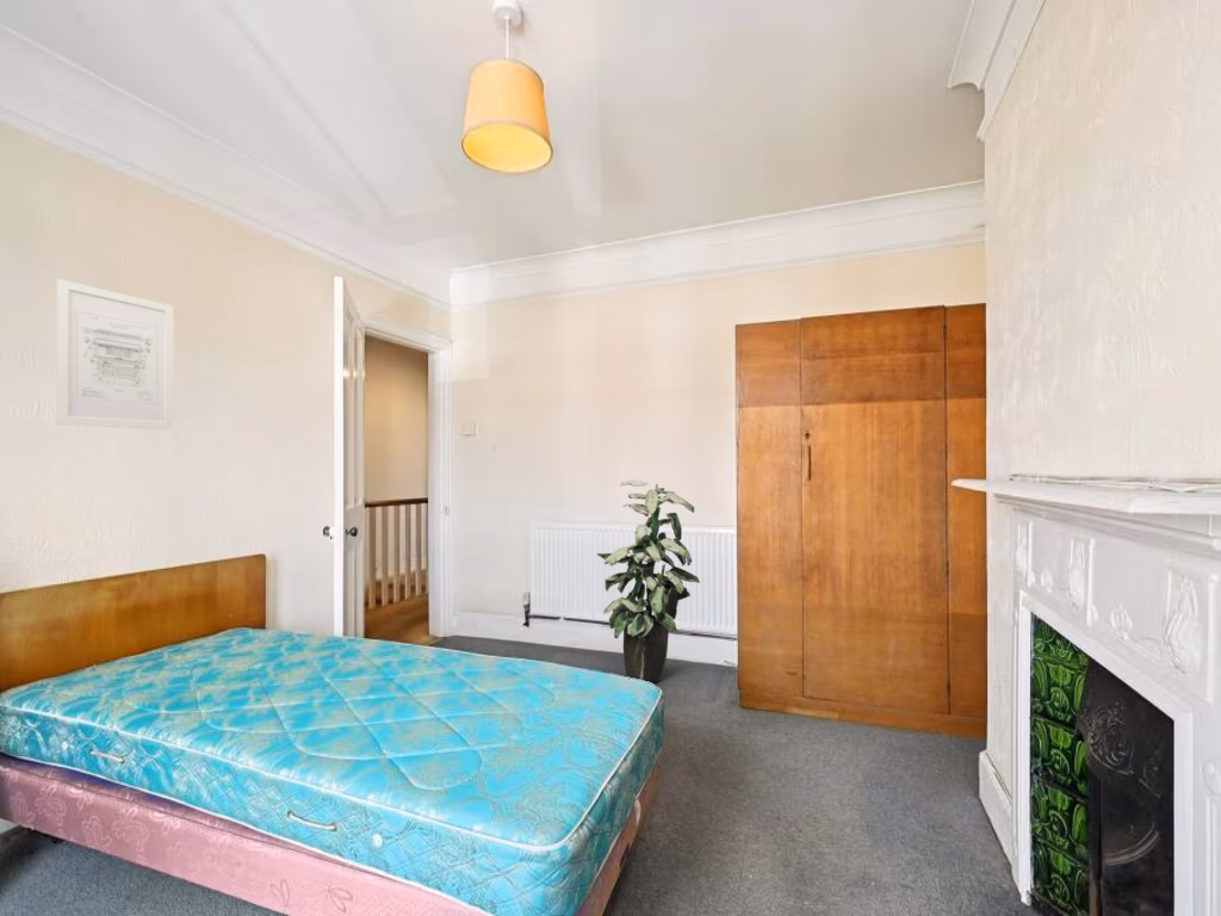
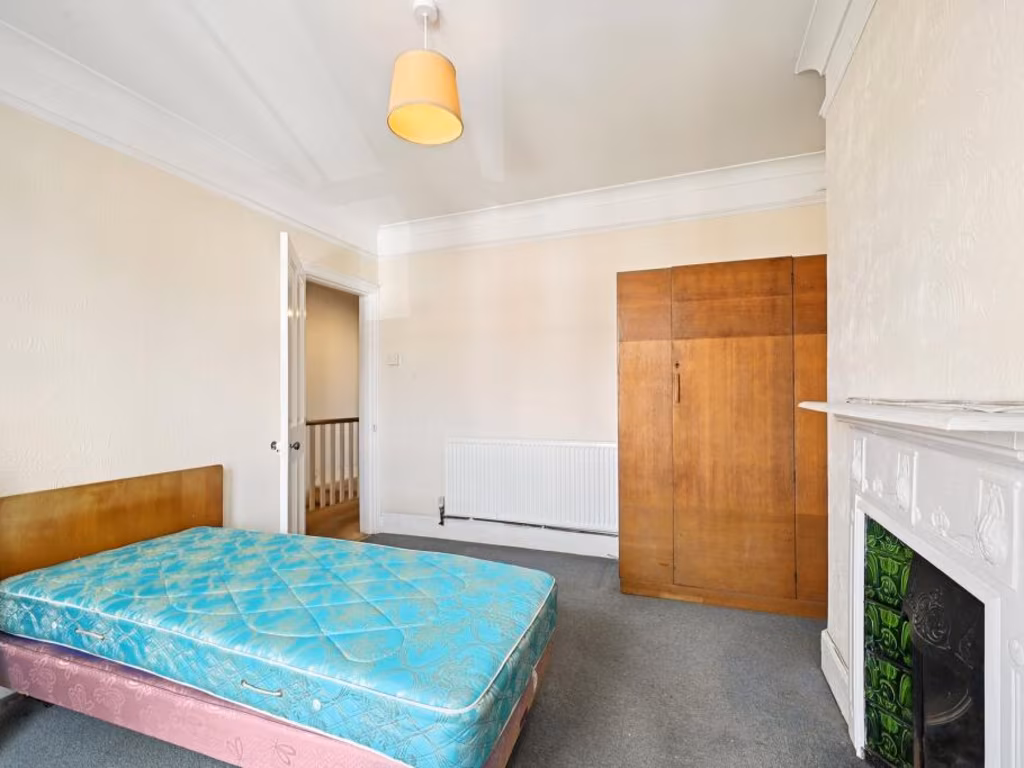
- indoor plant (645, 577)
- wall art (119, 360)
